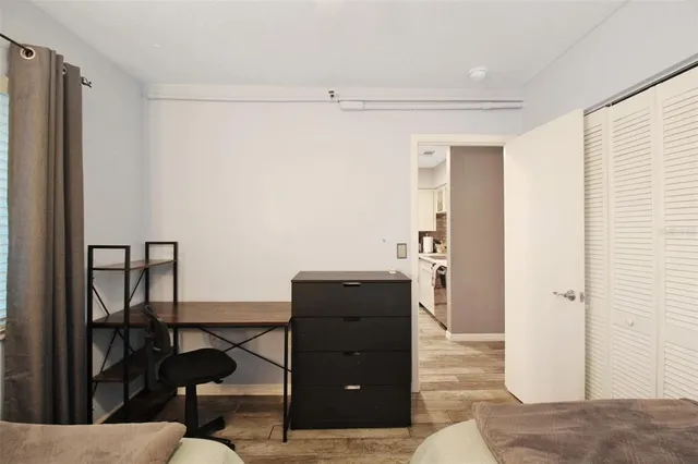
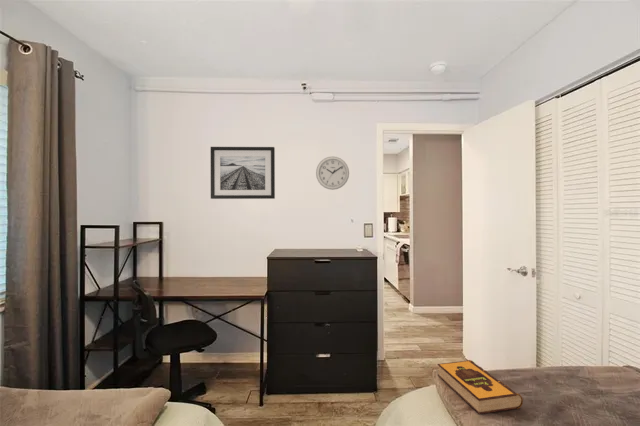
+ wall art (242, 172)
+ wall clock (332, 172)
+ hardback book (476, 383)
